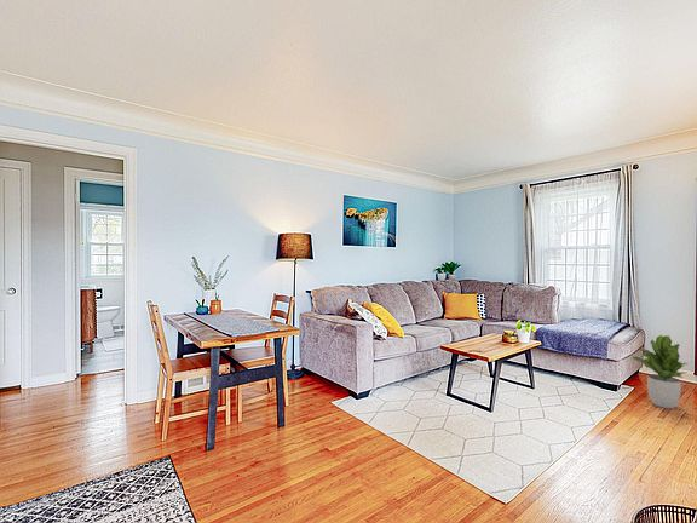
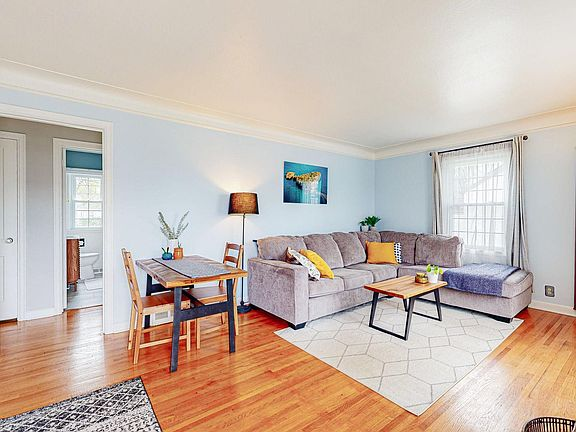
- potted plant (662, 369)
